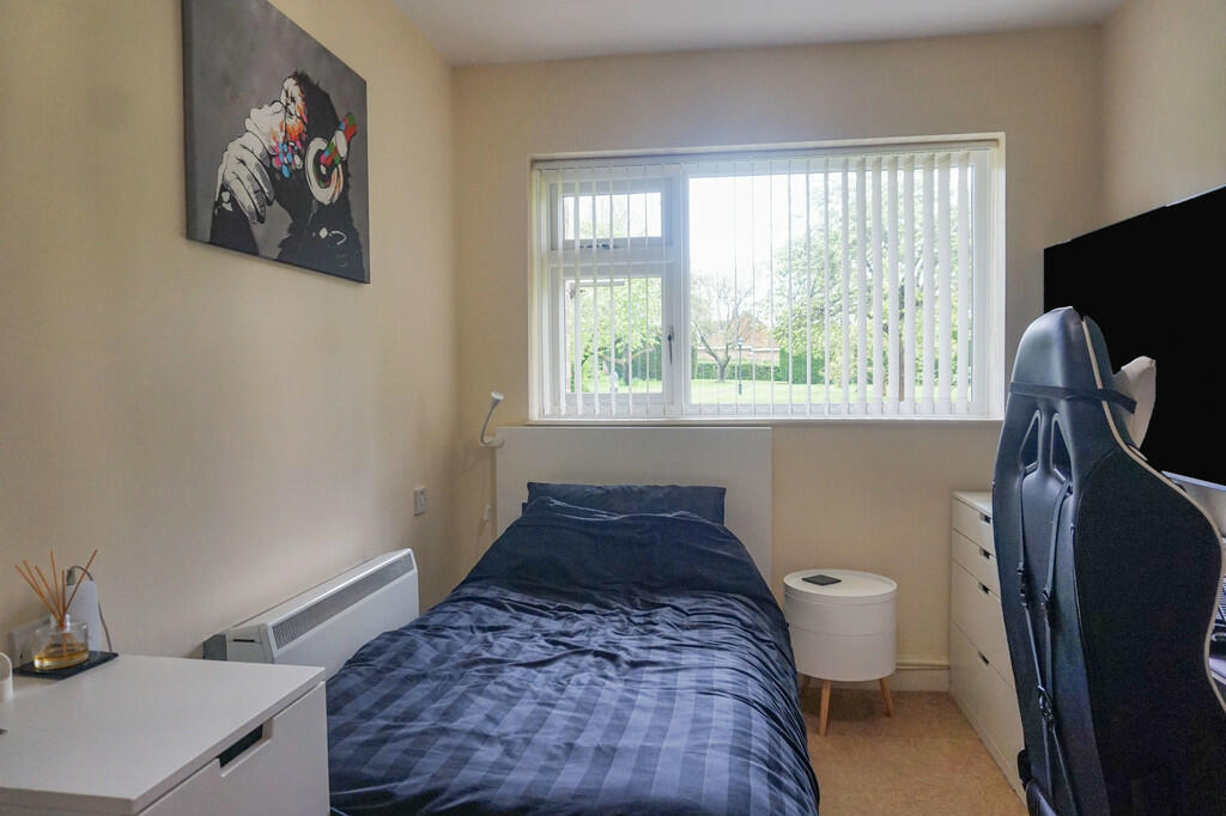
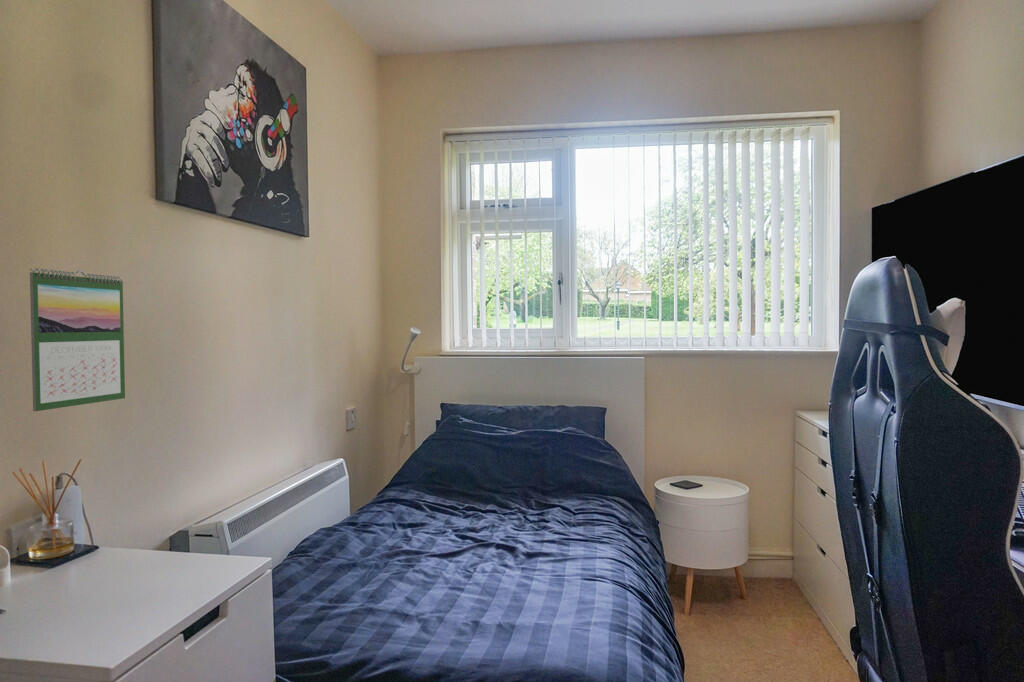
+ calendar (81, 337)
